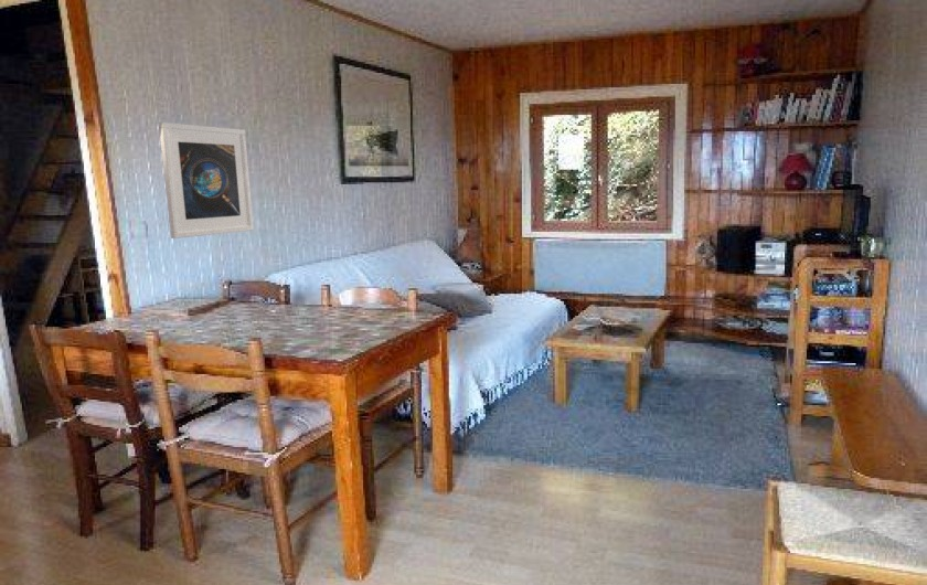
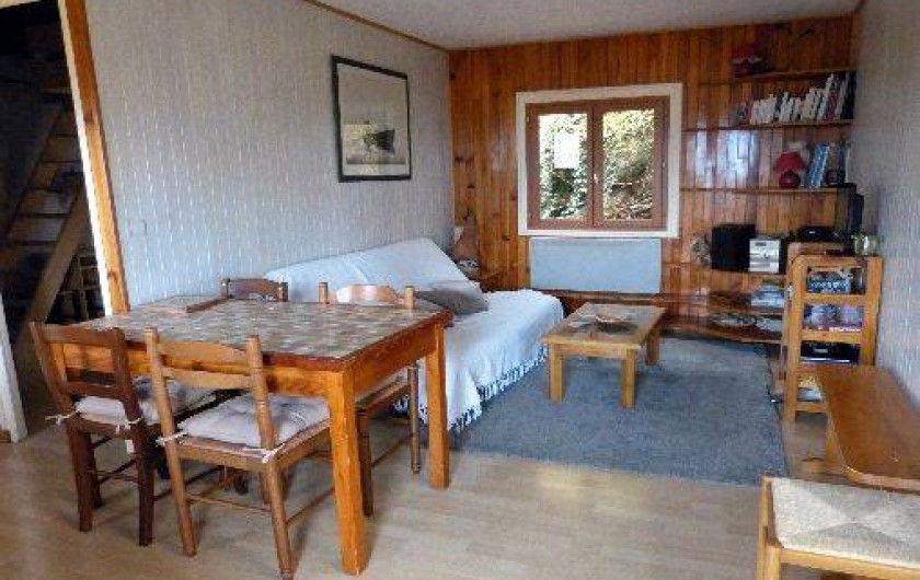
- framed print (210, 180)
